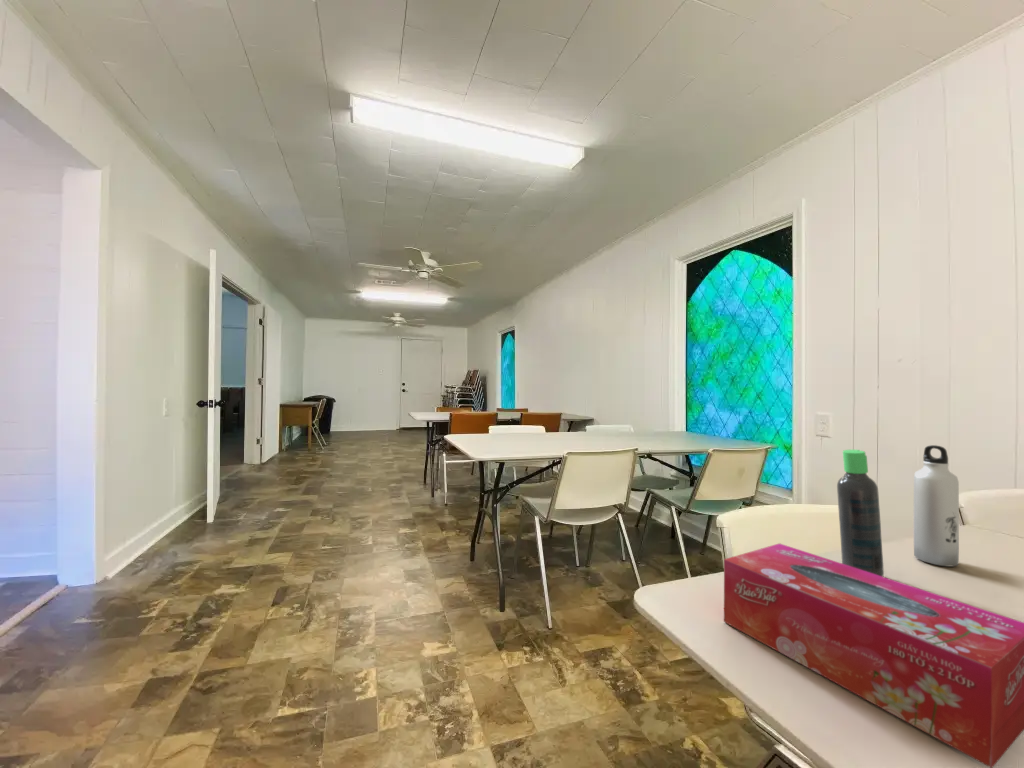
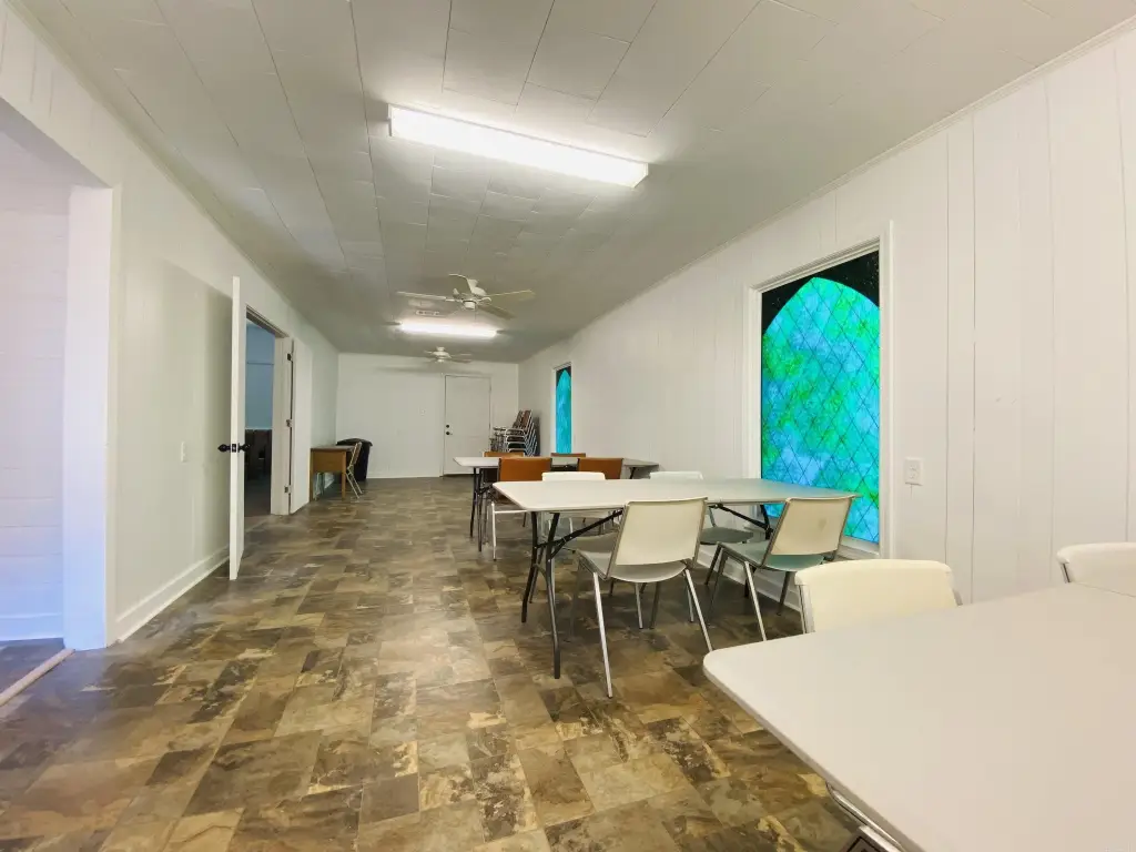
- tissue box (855, 623)
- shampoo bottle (859, 512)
- water bottle (935, 503)
